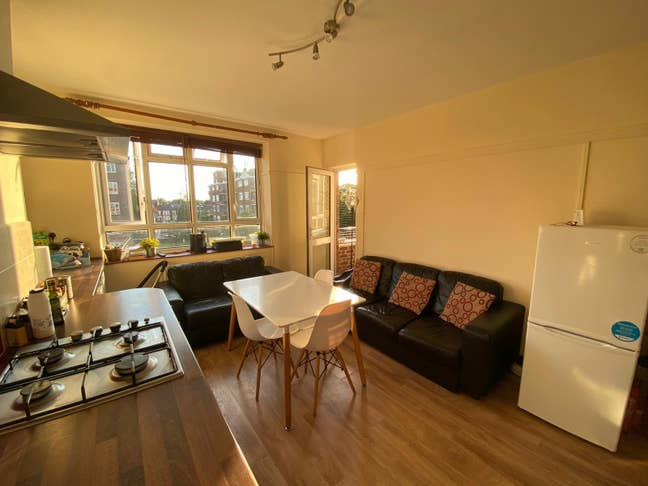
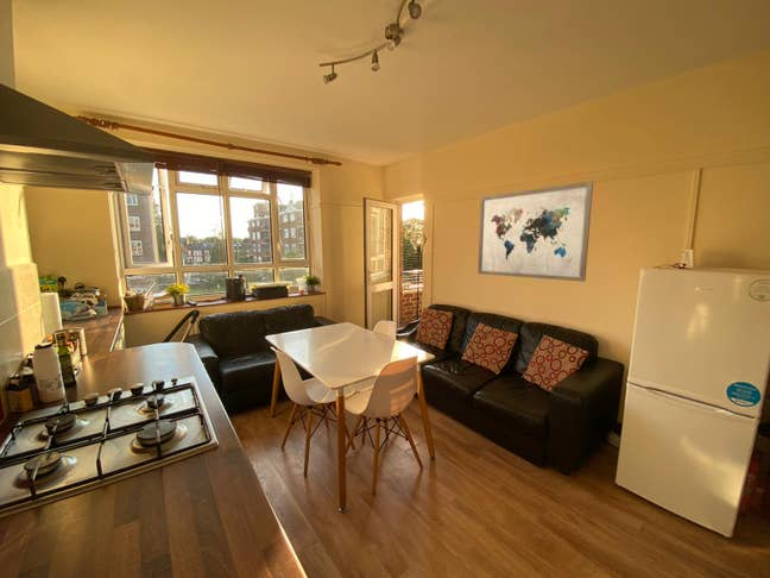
+ wall art (526, 234)
